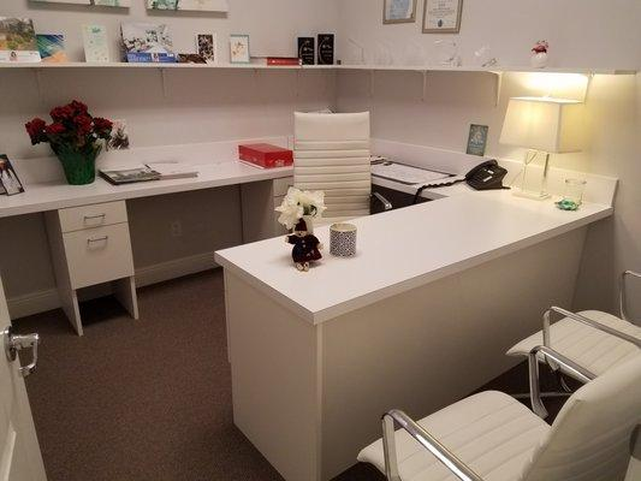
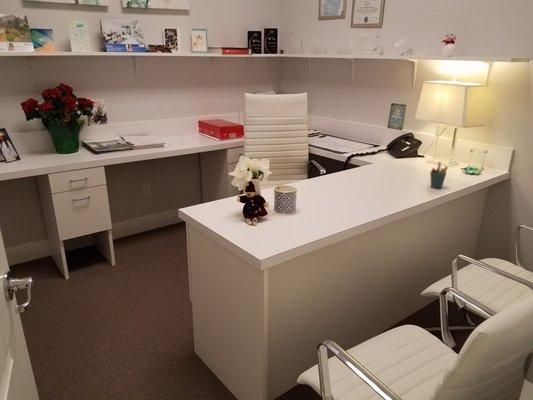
+ pen holder (438, 175)
